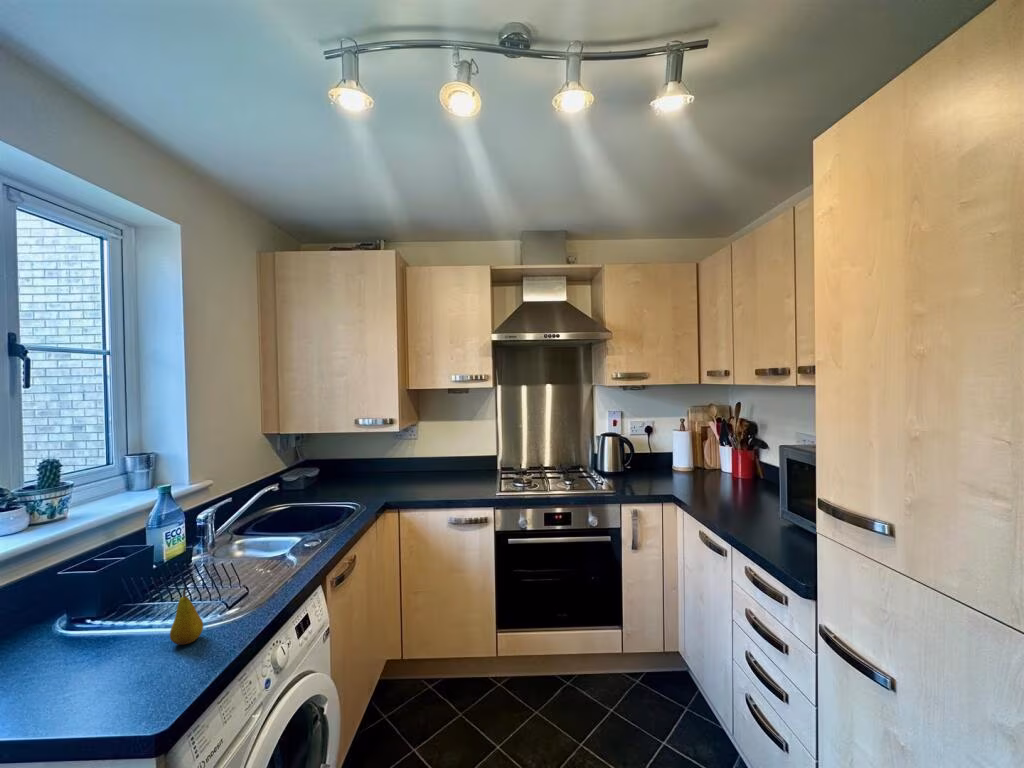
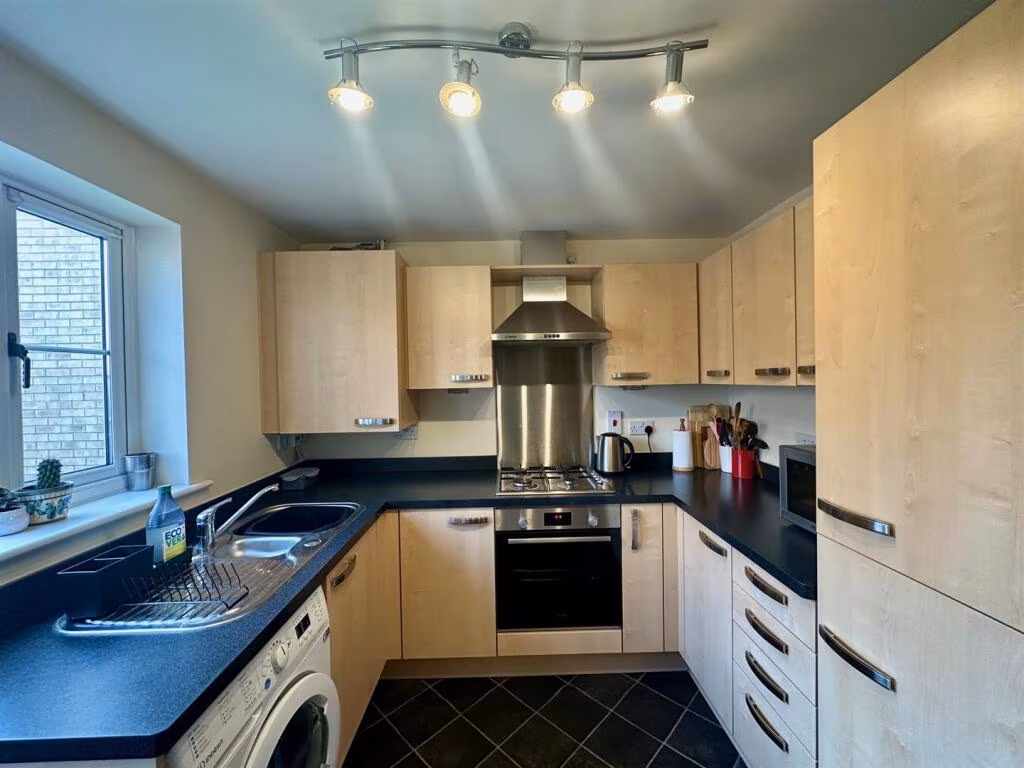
- fruit (186, 614)
